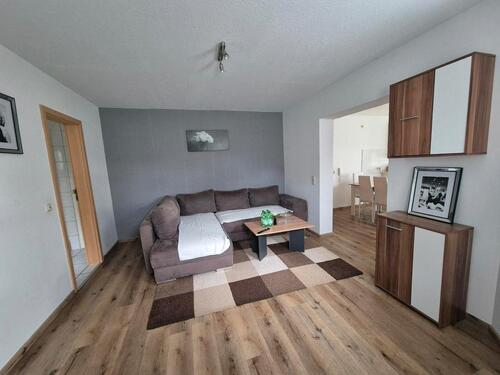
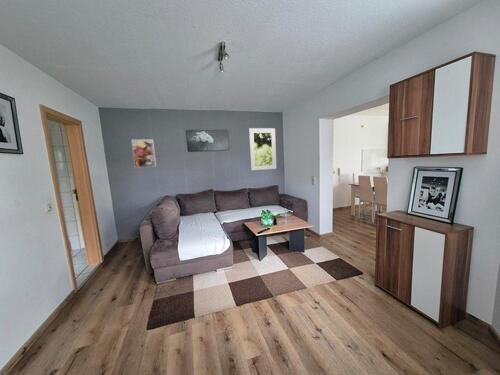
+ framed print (144, 153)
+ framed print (263, 149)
